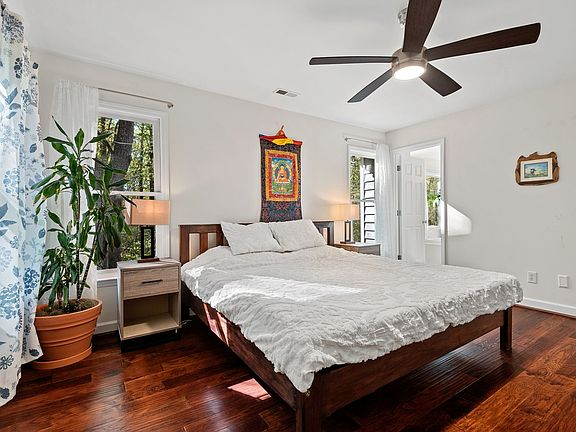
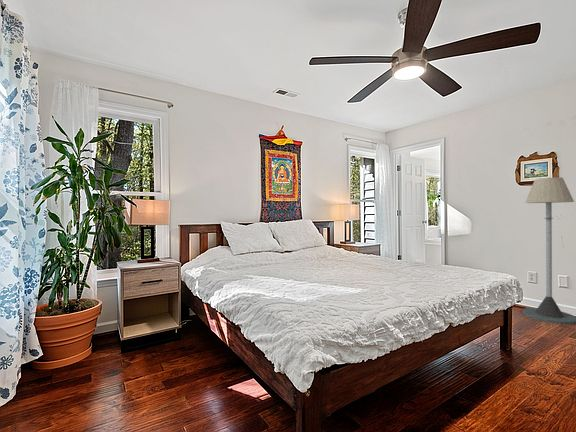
+ floor lamp (548, 247)
